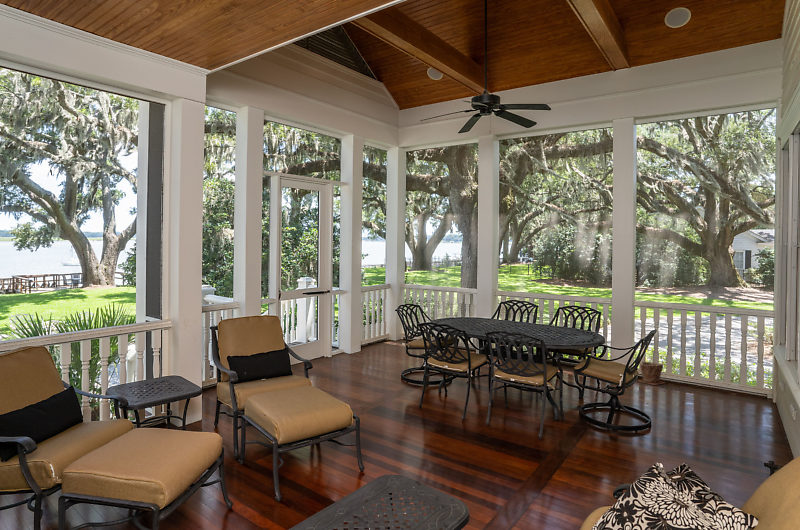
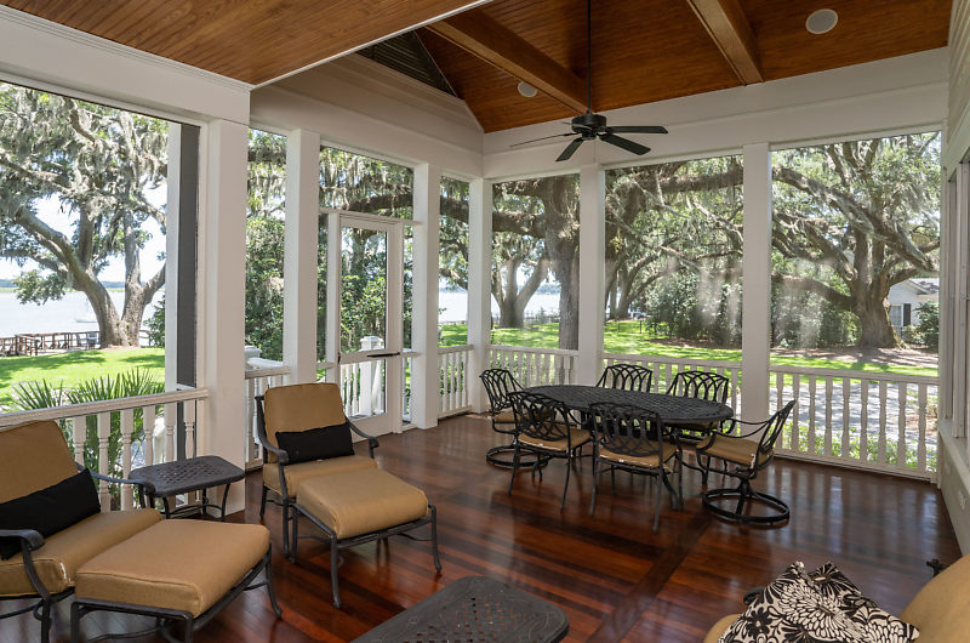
- plant pot (651, 372)
